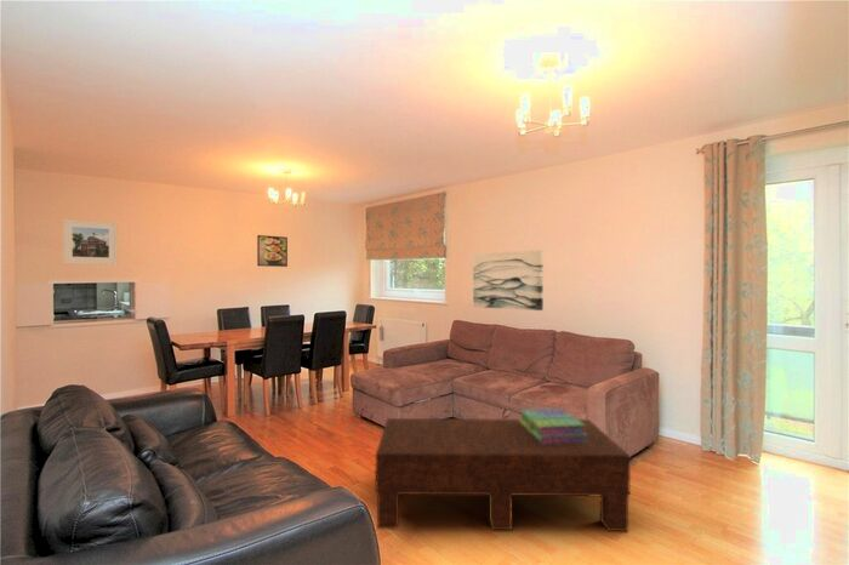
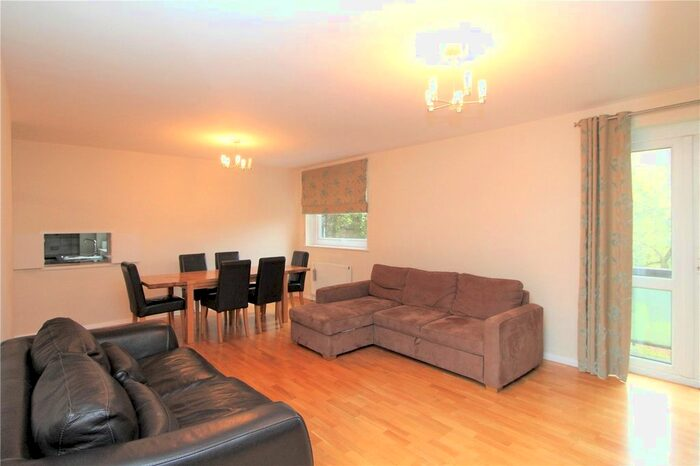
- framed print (91, 242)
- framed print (272, 251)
- wall art (505, 280)
- stack of books (551, 424)
- coffee table (494, 468)
